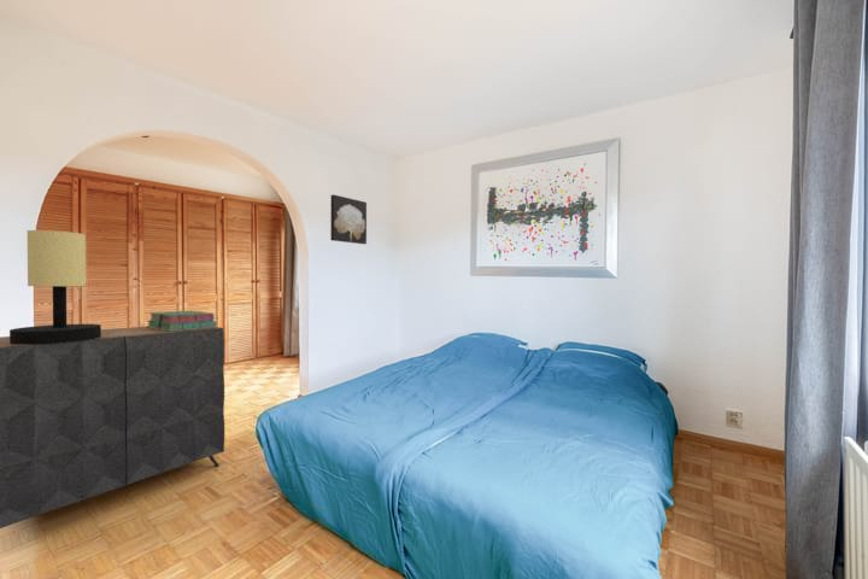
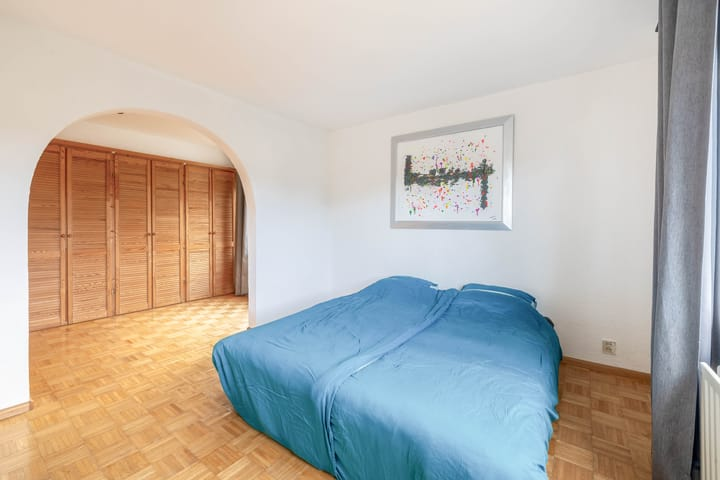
- wall art (348, 220)
- dresser (111, 411)
- stack of books (181, 318)
- table lamp (57, 286)
